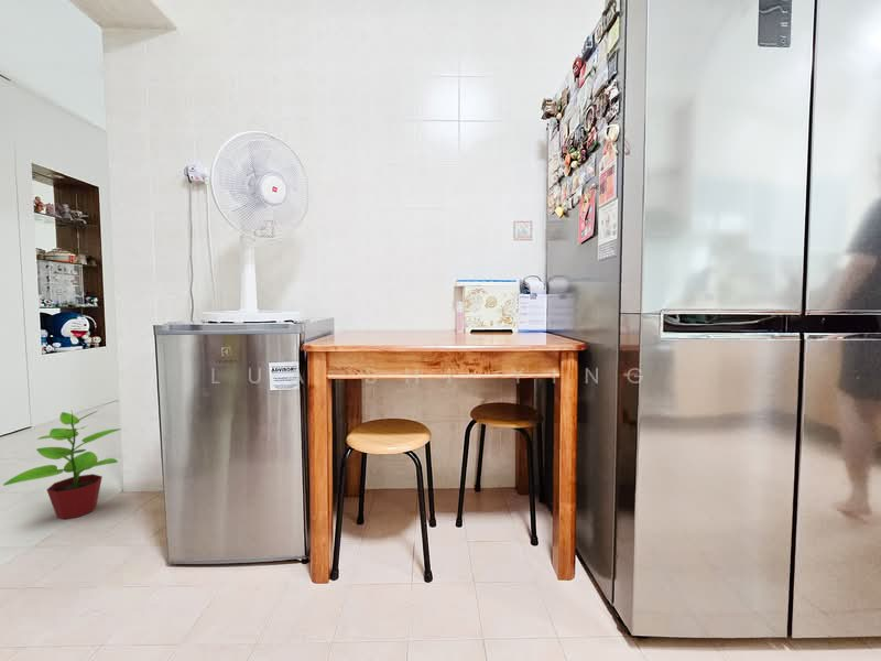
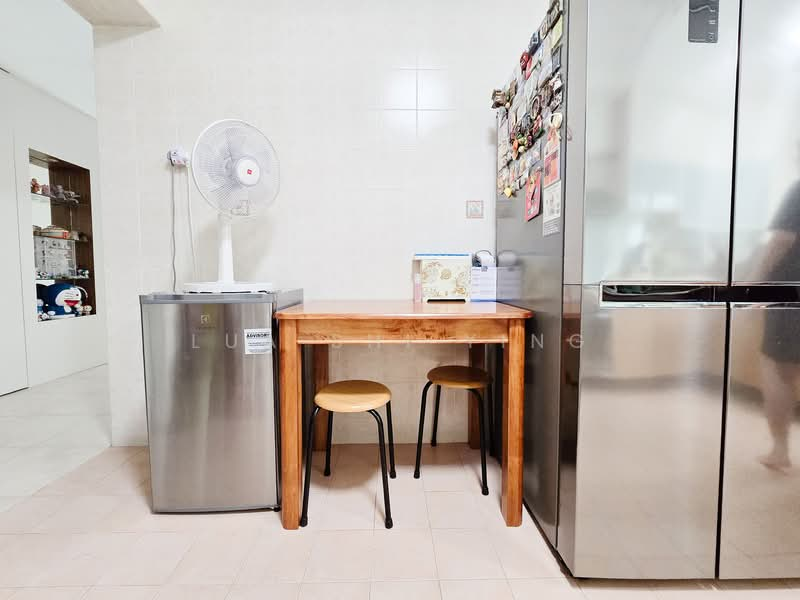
- potted plant (77, 459)
